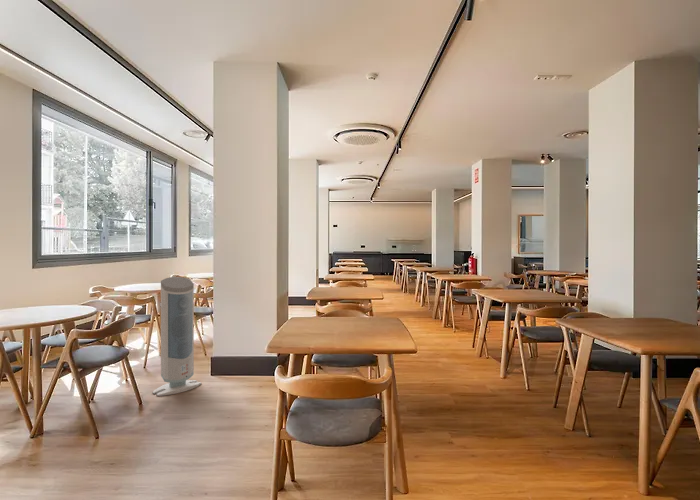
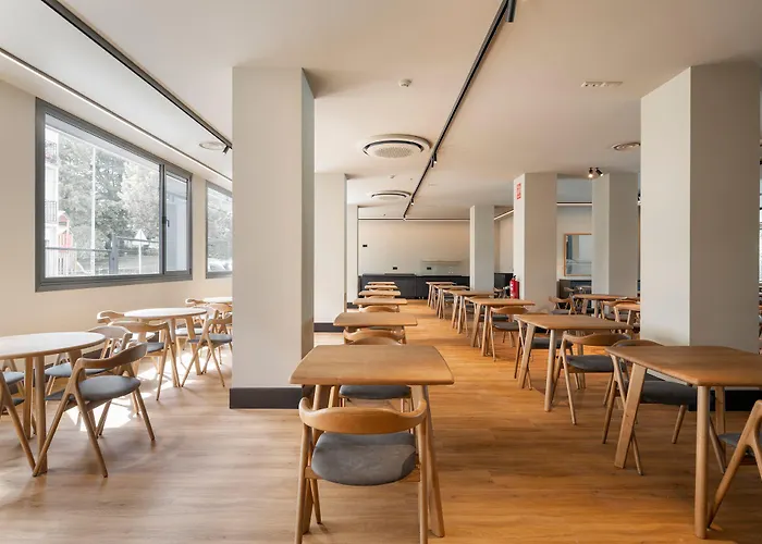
- air purifier (177, 332)
